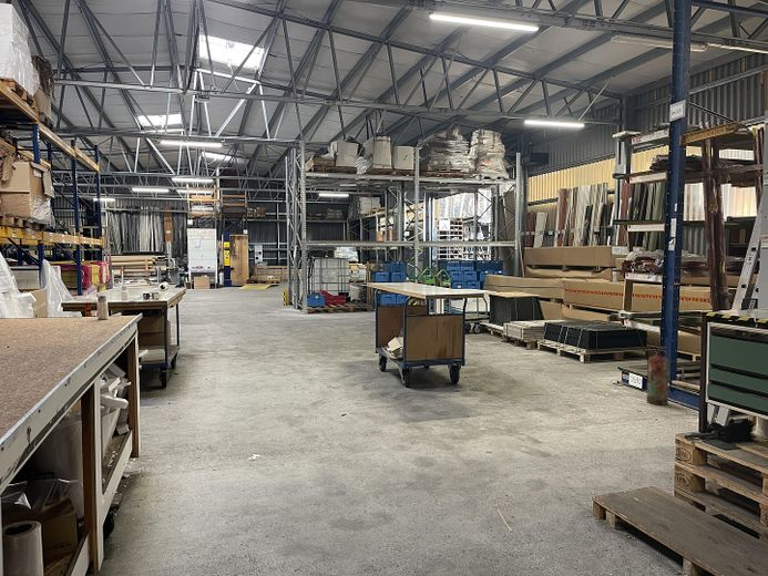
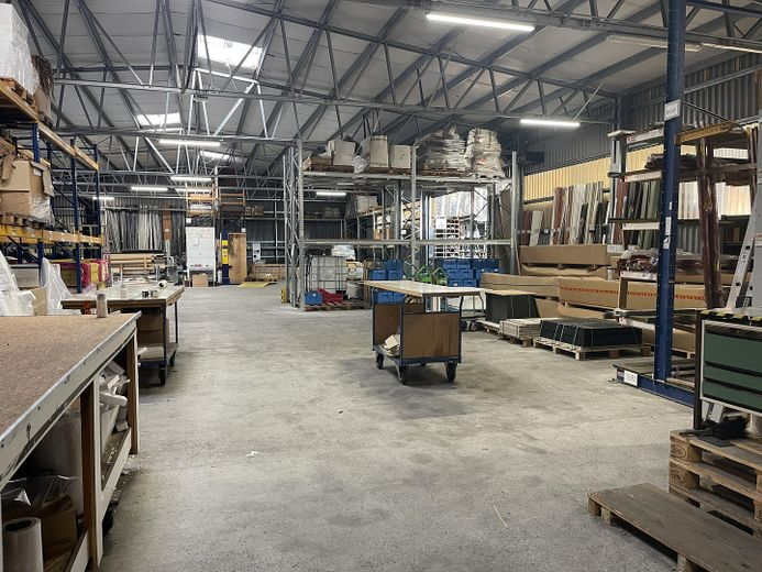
- fire extinguisher (656, 373)
